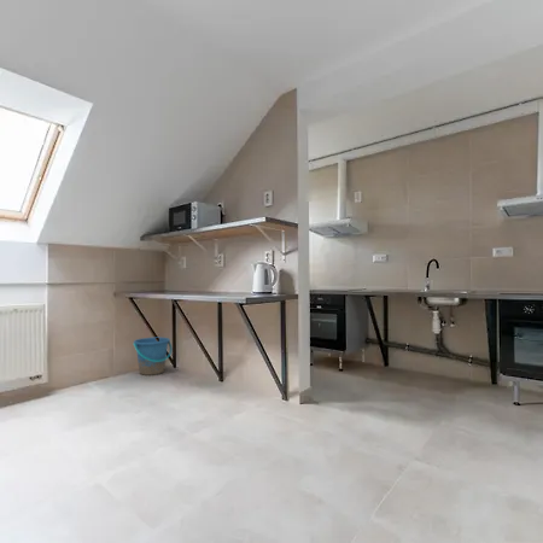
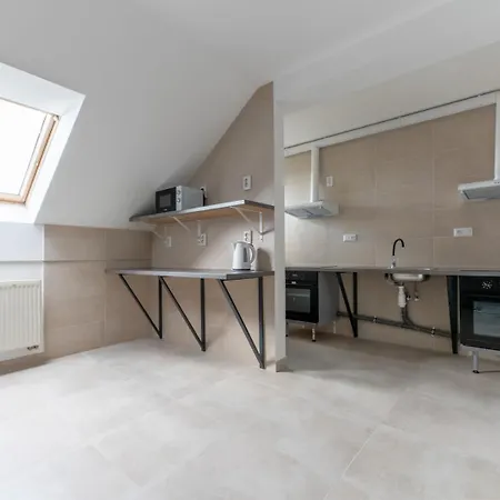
- bucket (152, 356)
